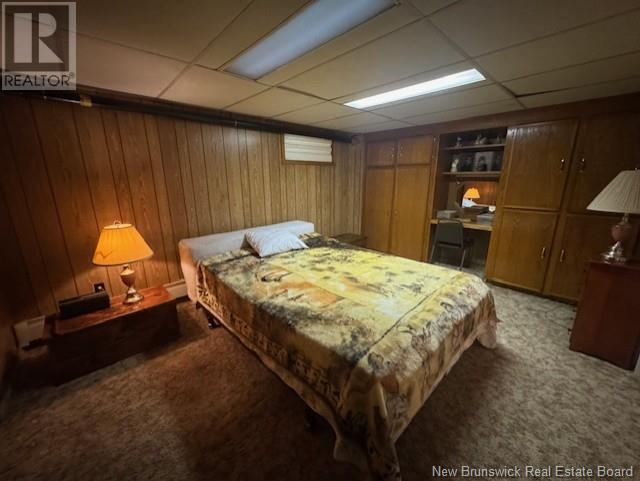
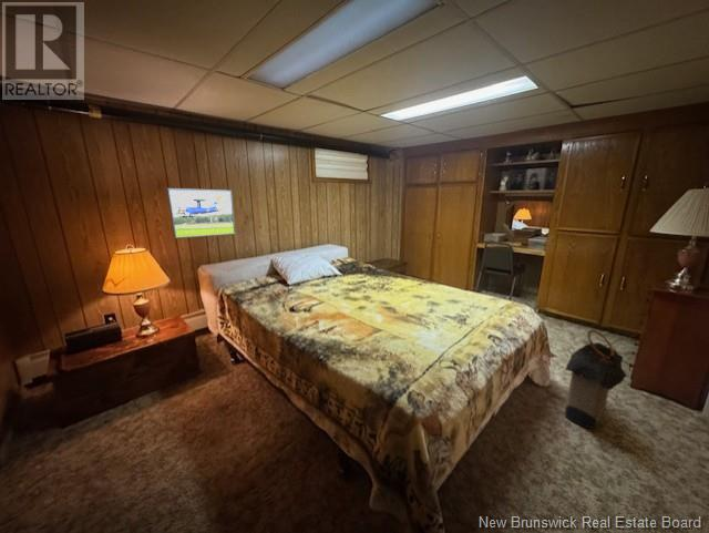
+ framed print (204, 213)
+ laundry hamper (594, 376)
